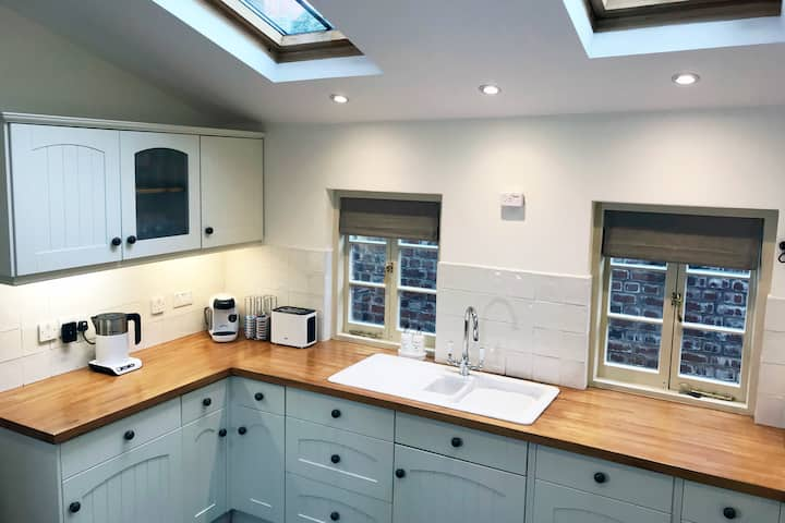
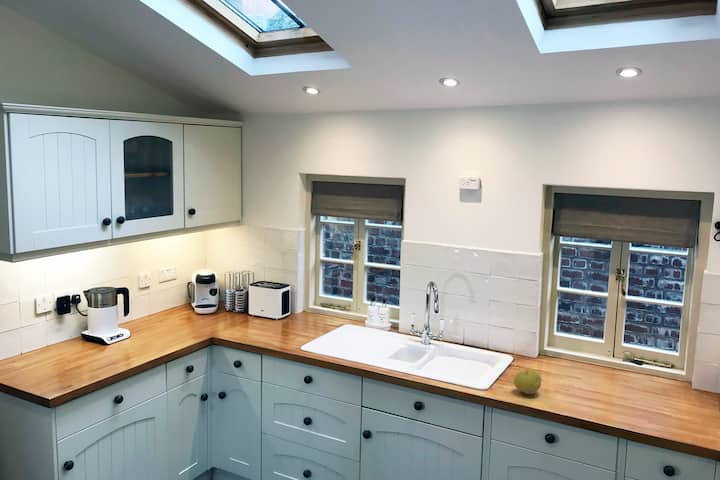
+ fruit (528, 381)
